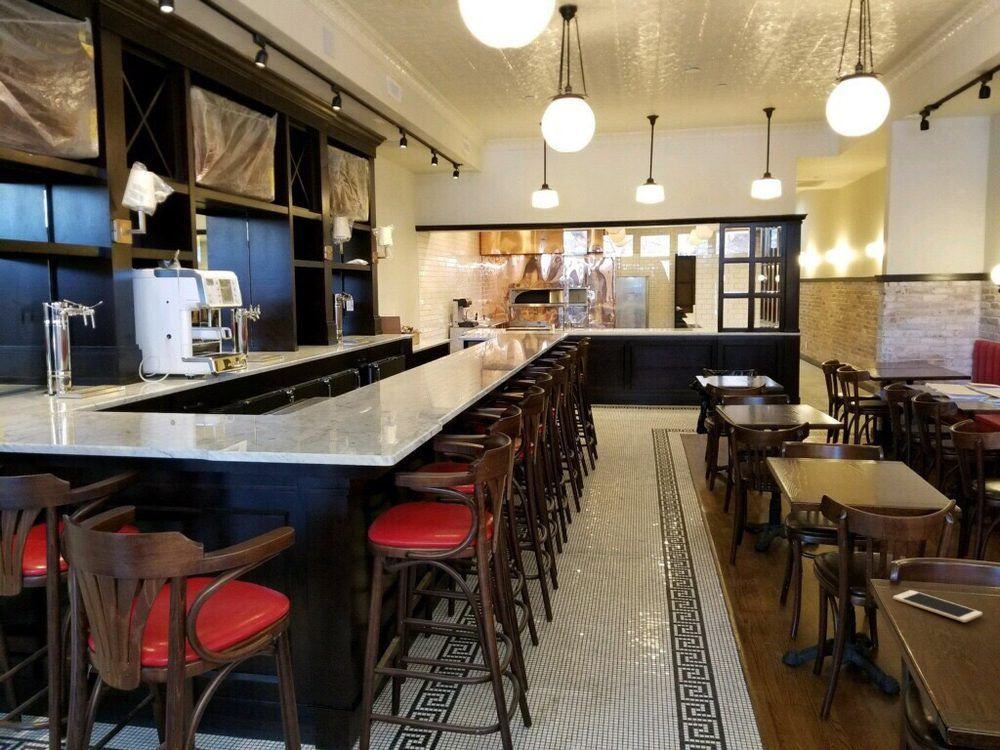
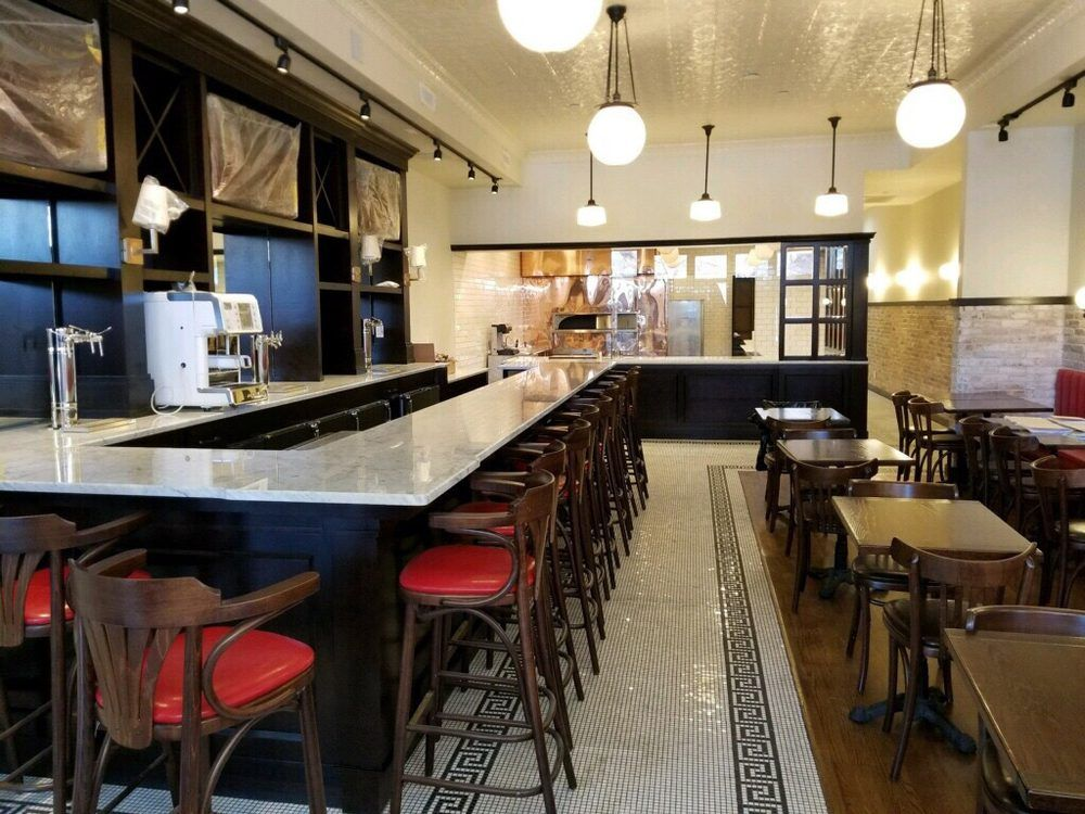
- cell phone (936, 605)
